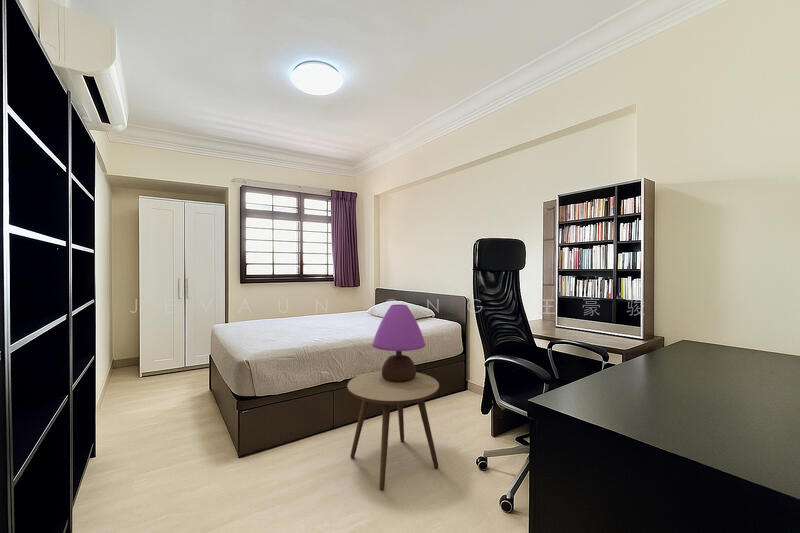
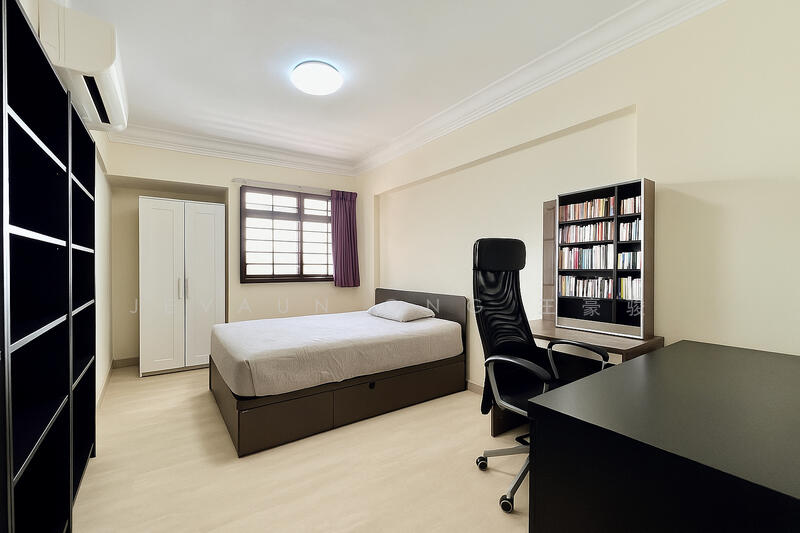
- side table (388, 422)
- table lamp (398, 341)
